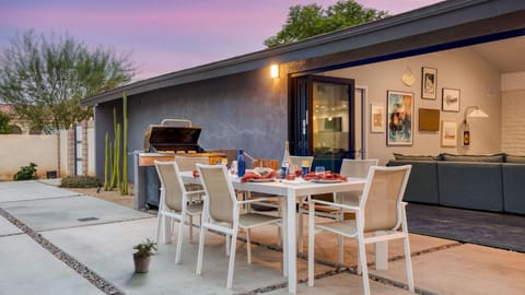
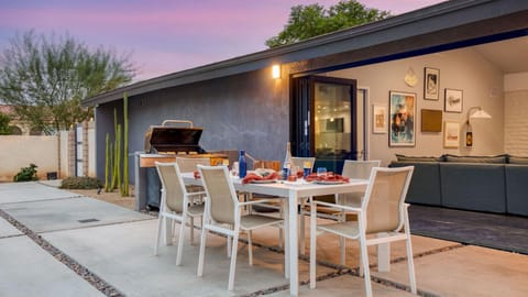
- potted plant (145, 256)
